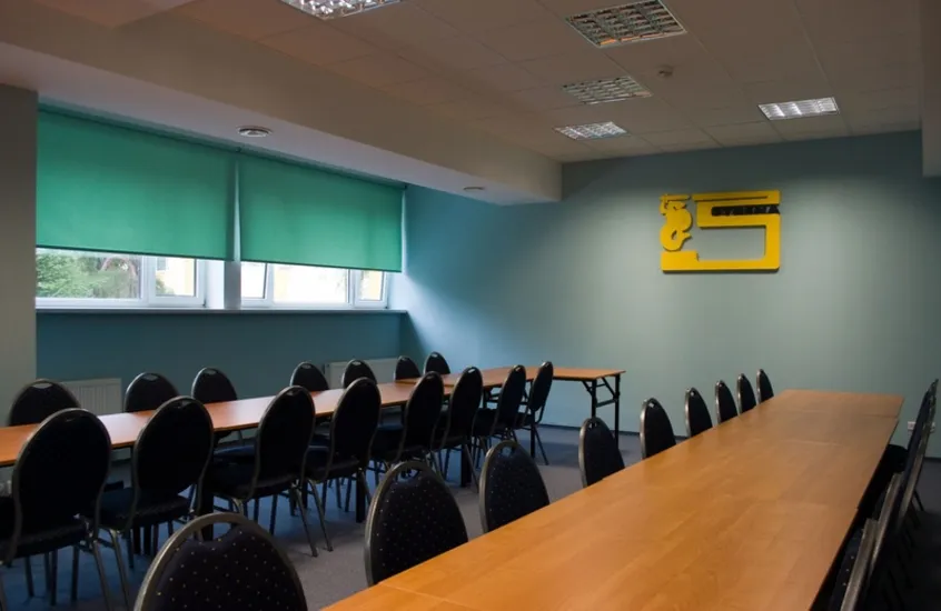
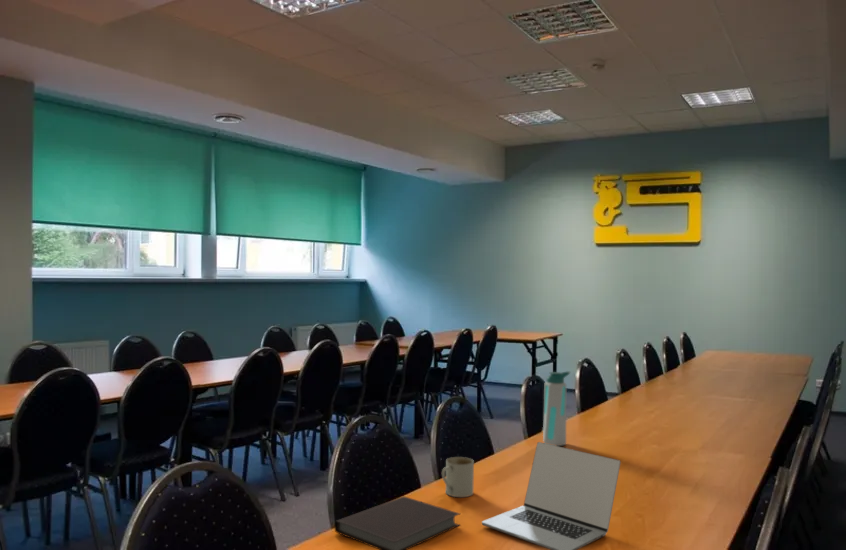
+ mug (455, 478)
+ laptop (550, 493)
+ notebook (398, 522)
+ water bottle (556, 407)
